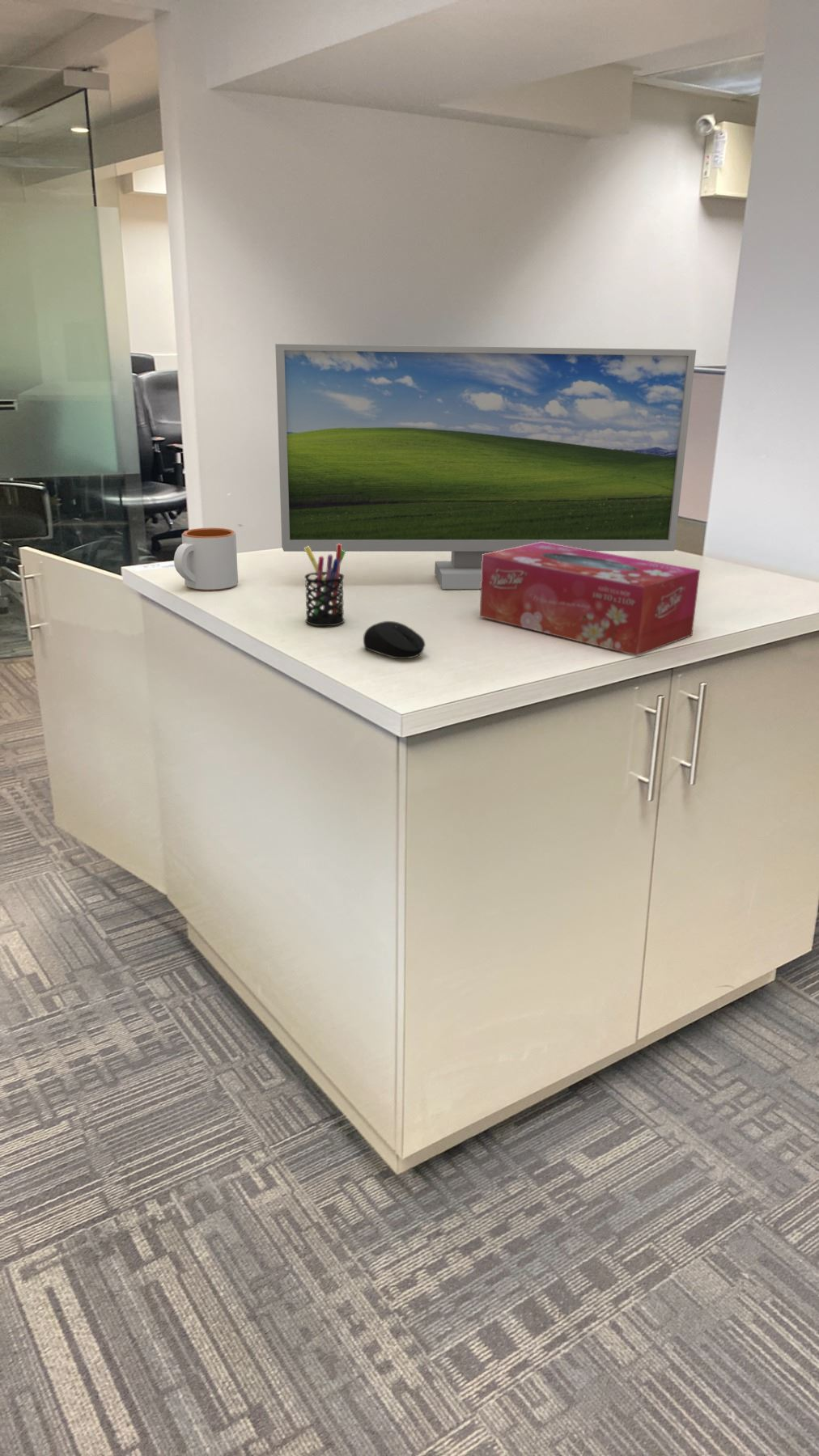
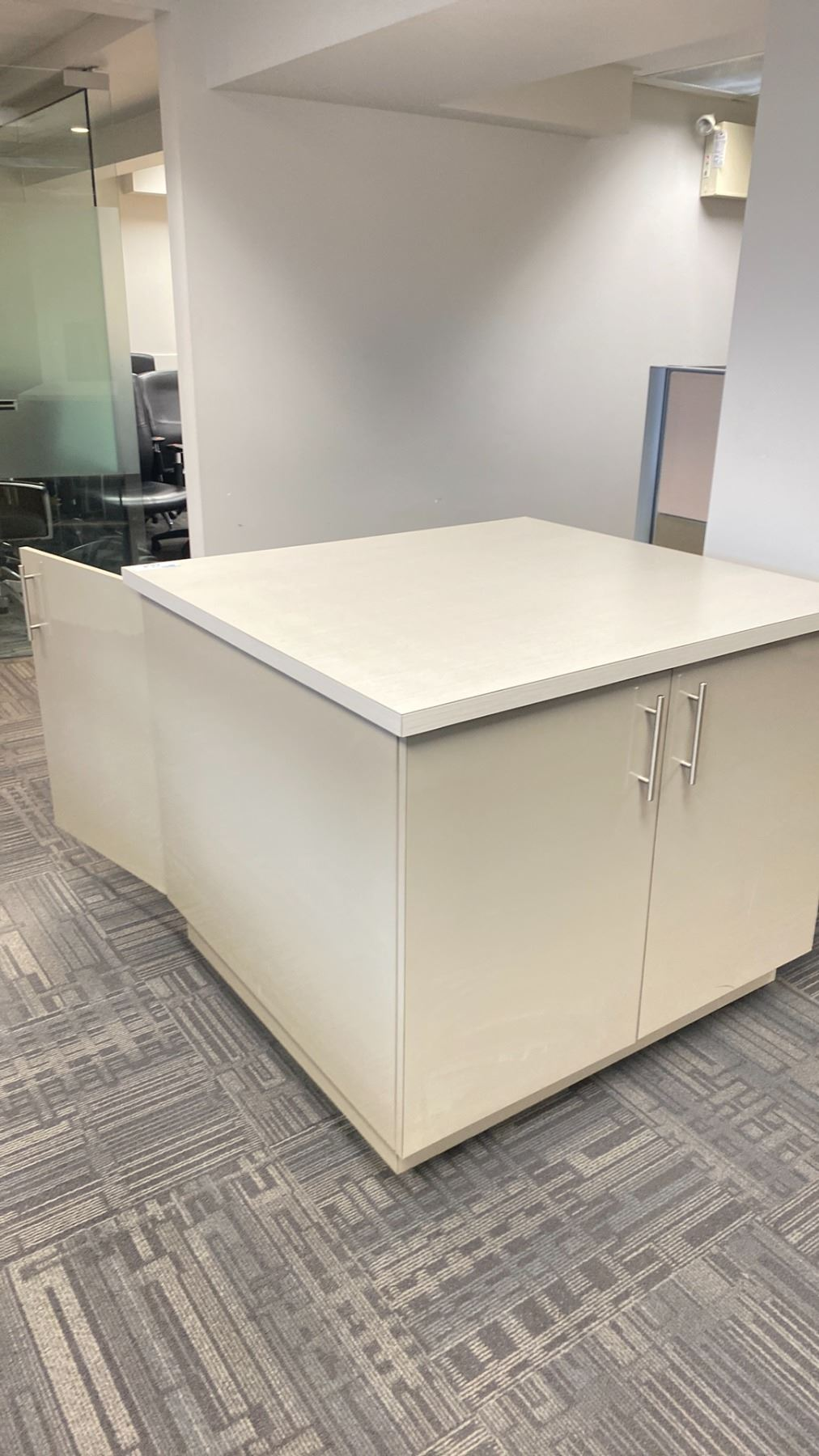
- mug (204, 560)
- computer mouse (393, 637)
- monitor (481, 468)
- pen holder (329, 582)
- tissue box (585, 594)
